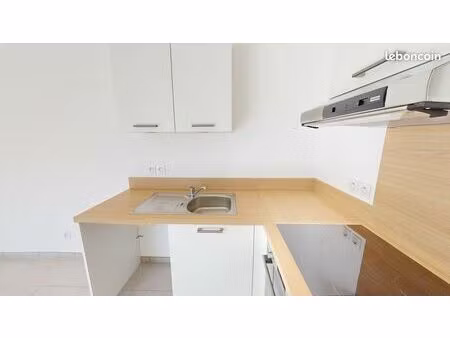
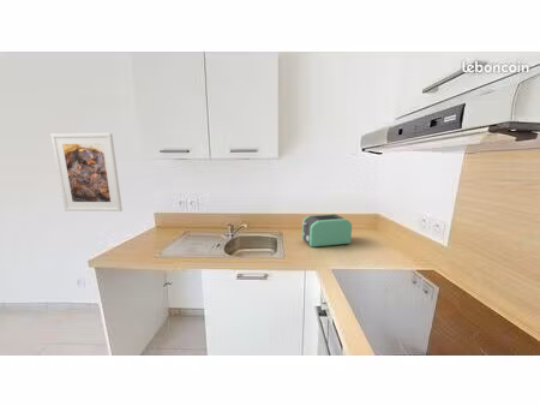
+ toaster (325, 229)
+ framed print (88, 173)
